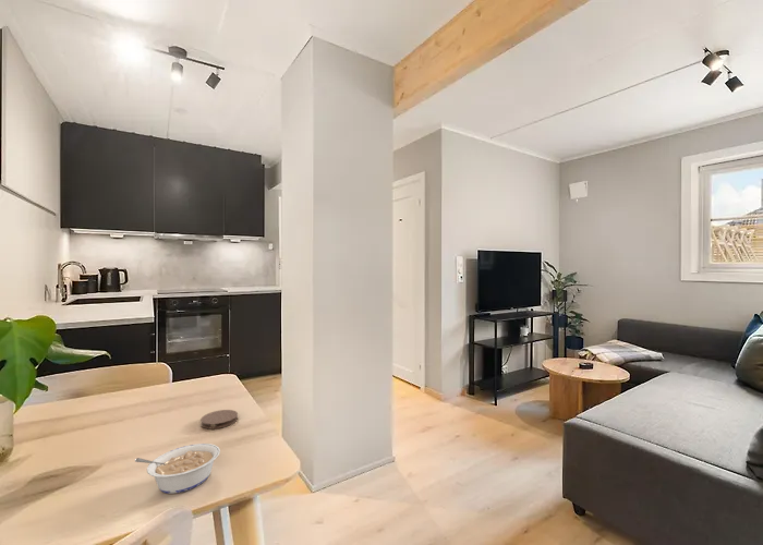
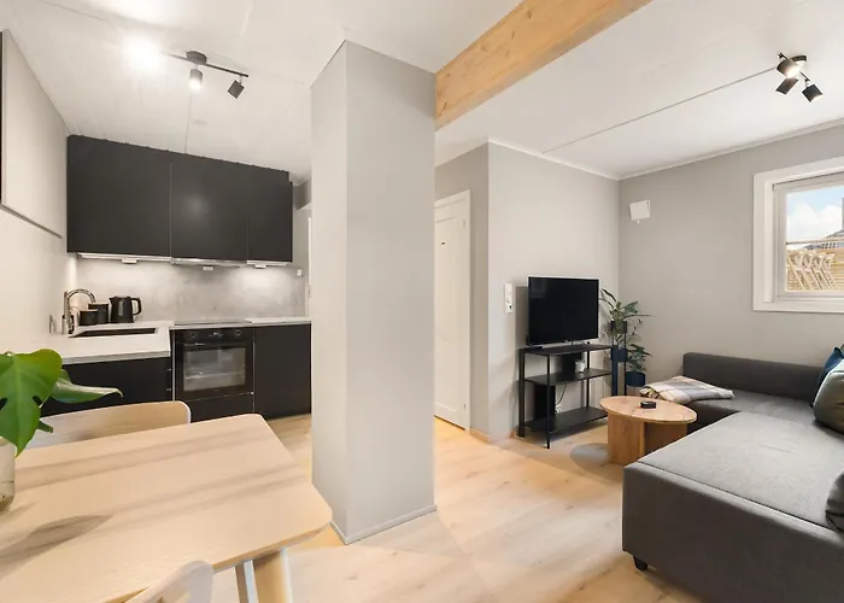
- coaster (219, 419)
- legume (182, 468)
